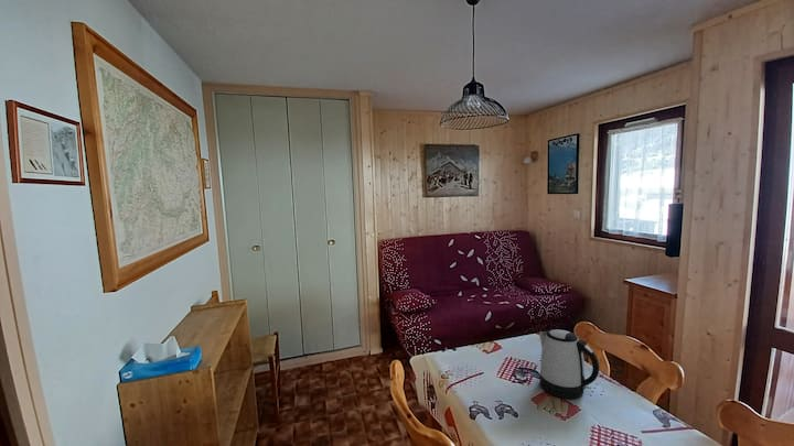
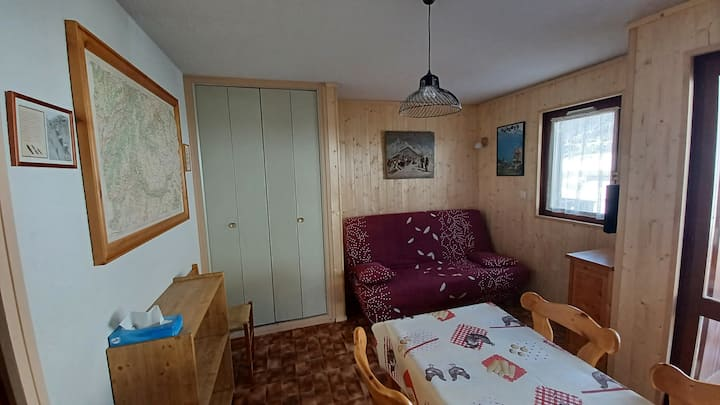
- kettle (567, 361)
